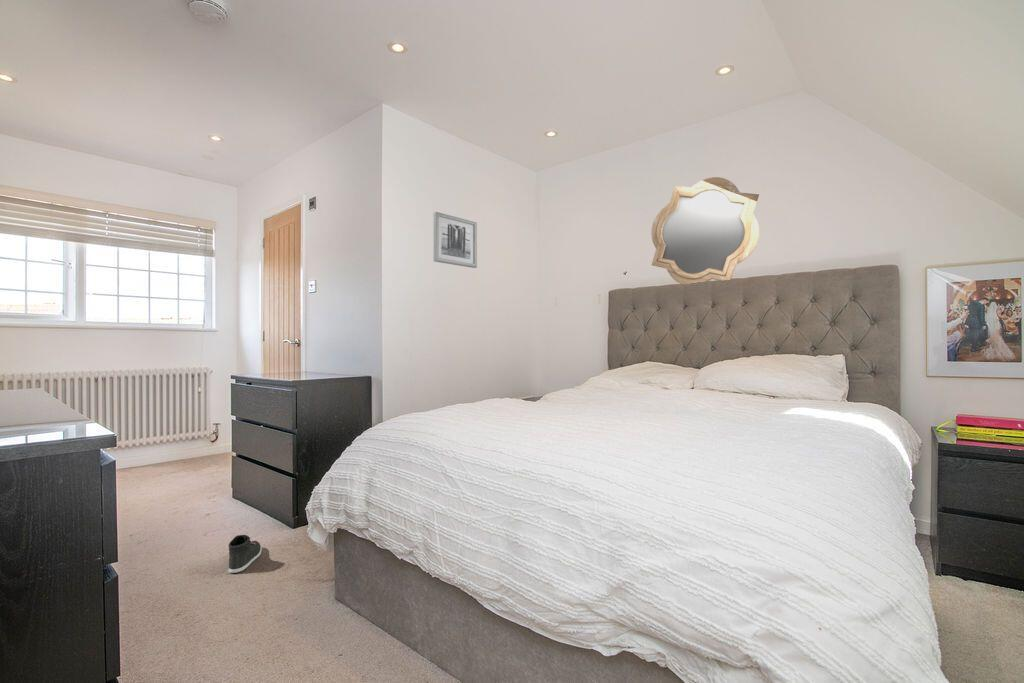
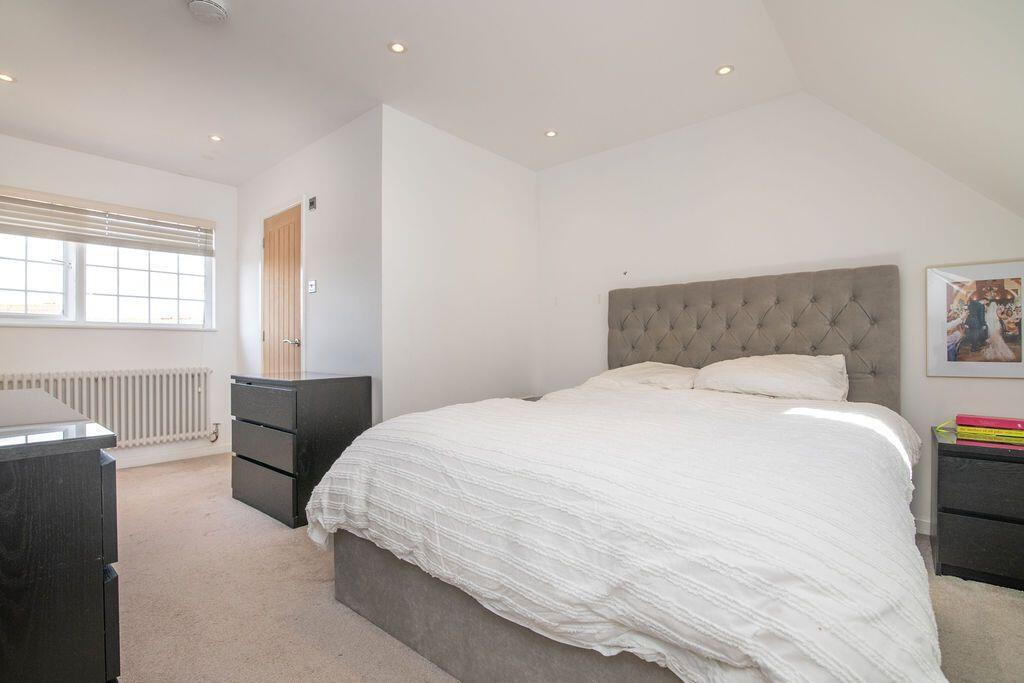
- sneaker (246, 545)
- mirror (700, 232)
- wall art (456, 241)
